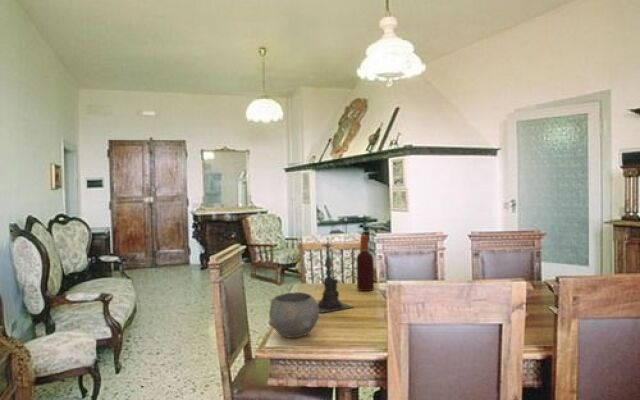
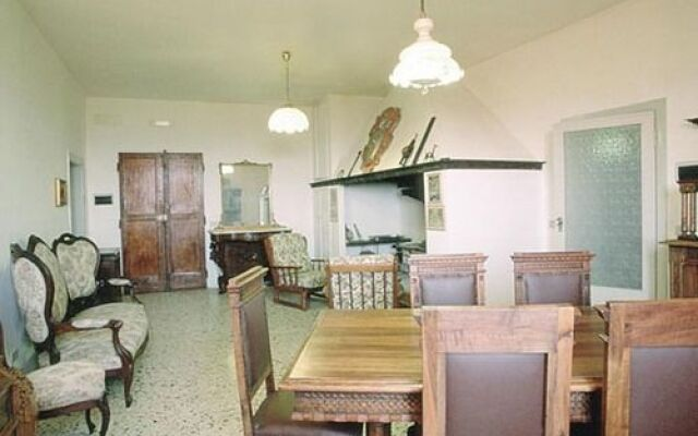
- bottle (365, 262)
- bowl (294, 315)
- candle holder (328, 270)
